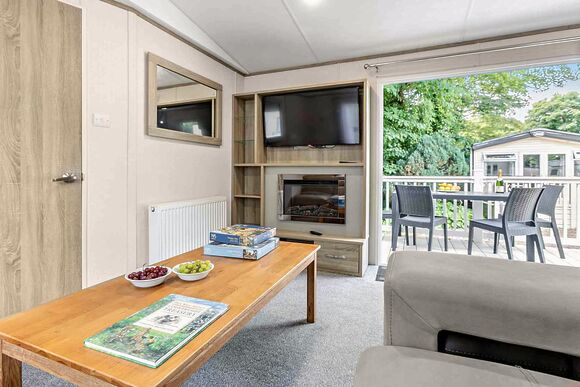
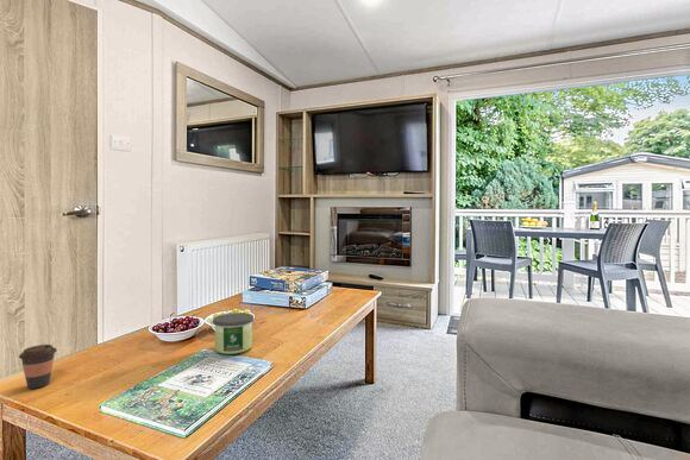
+ coffee cup (38, 366)
+ candle (233, 333)
